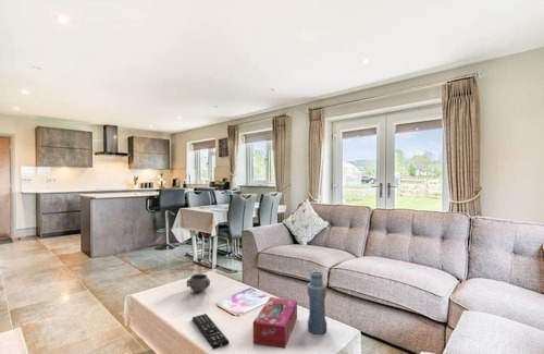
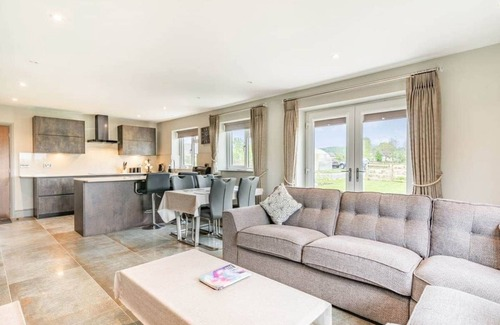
- bottle (317, 300)
- tissue box (276, 319)
- decorative bowl (200, 282)
- remote control (209, 329)
